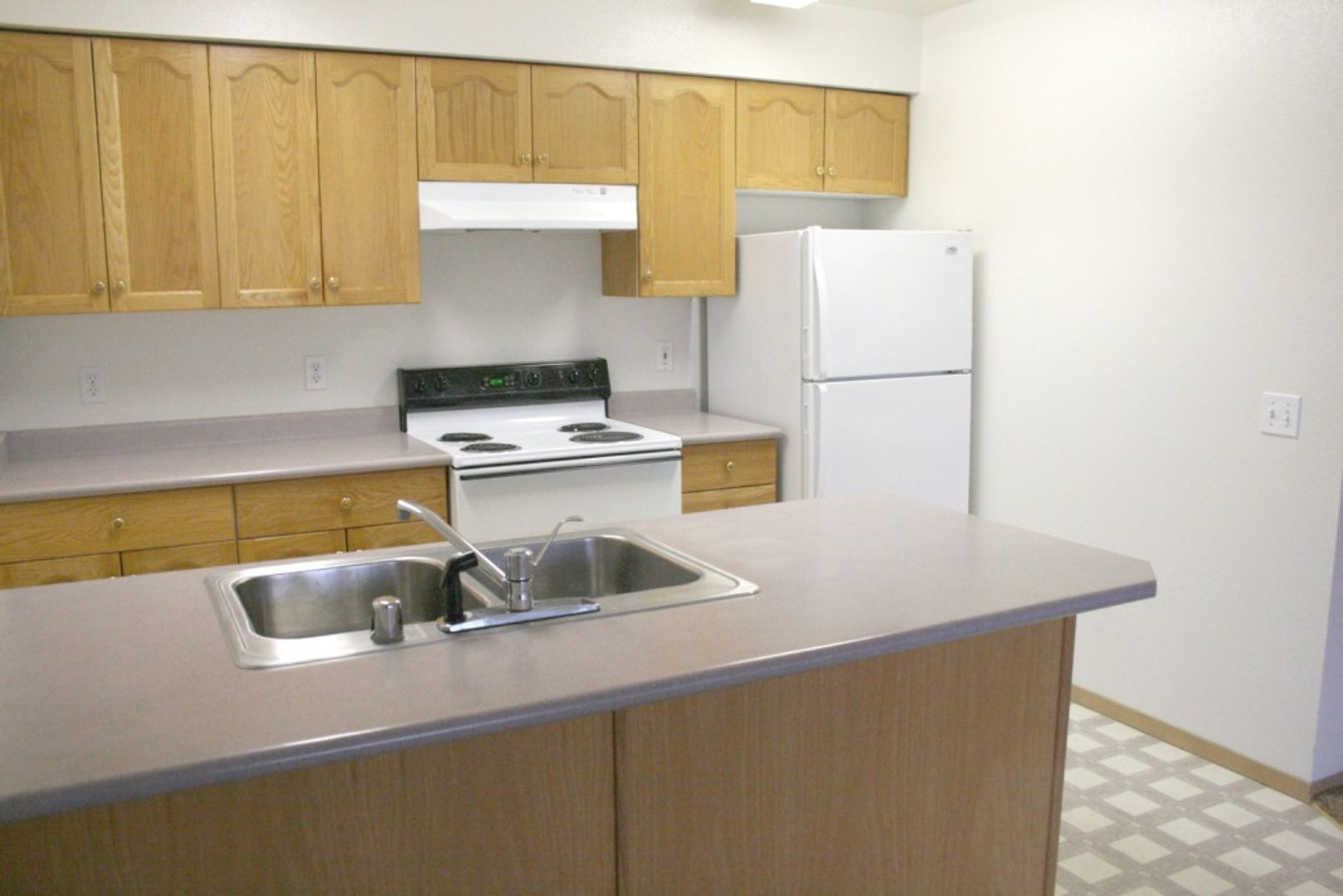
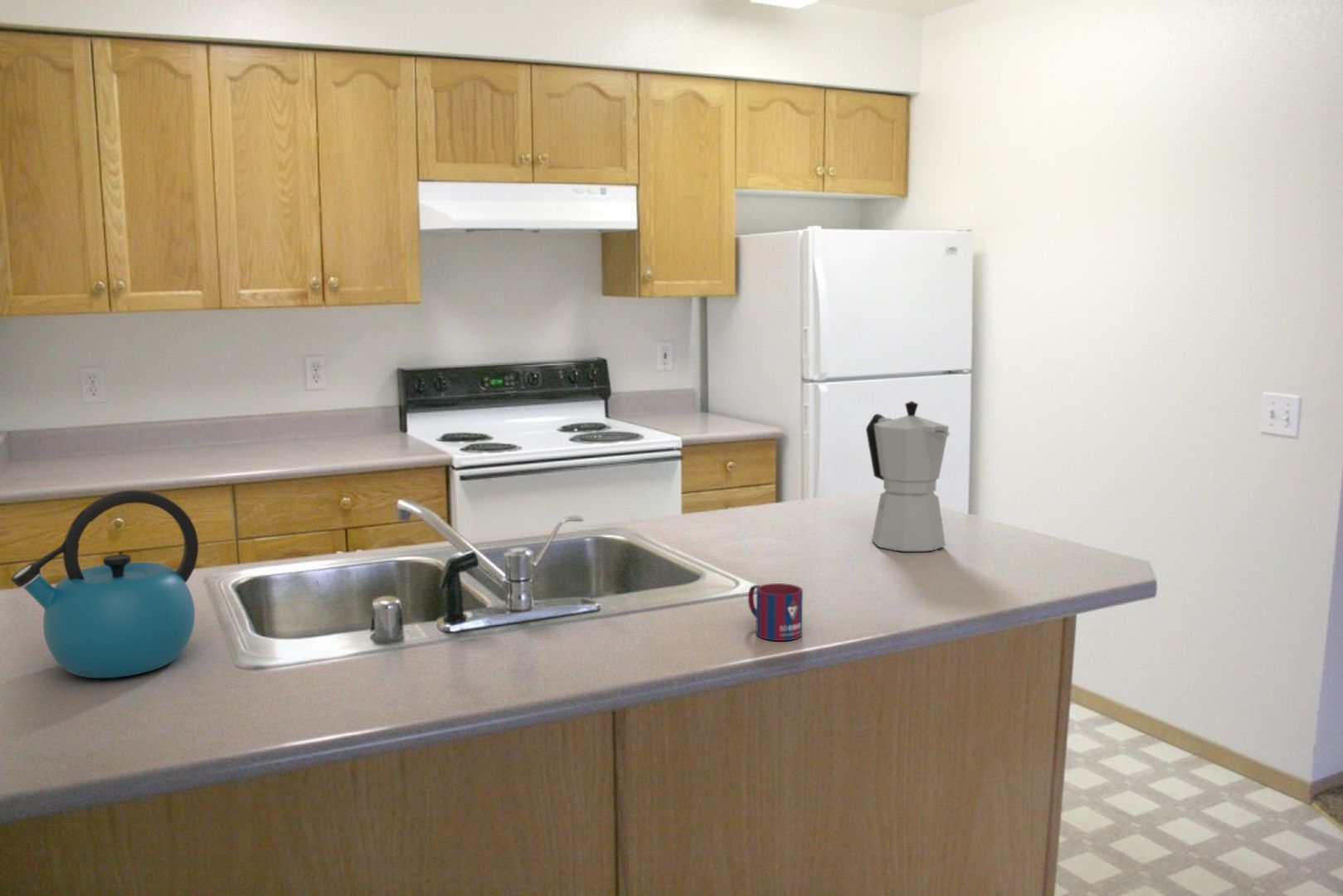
+ kettle (109, 580)
+ moka pot (904, 472)
+ mug (772, 609)
